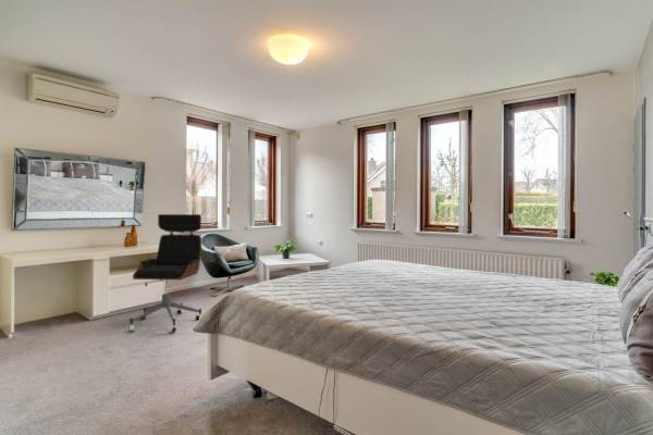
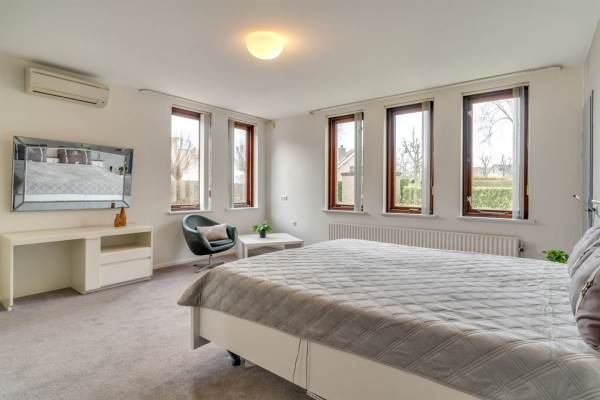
- office chair (165, 268)
